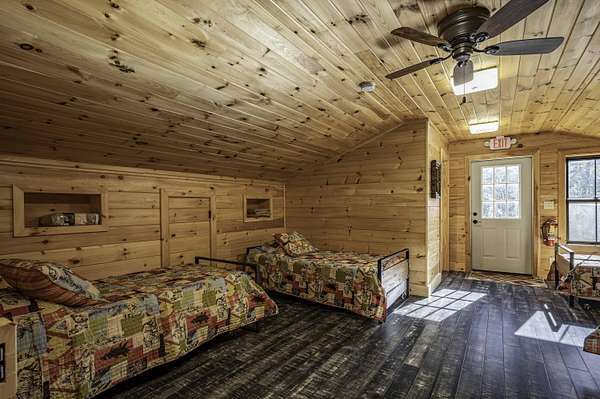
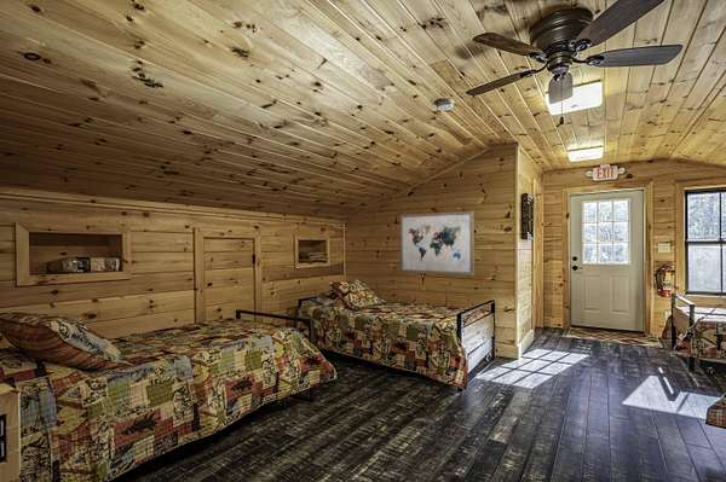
+ wall art (434, 243)
